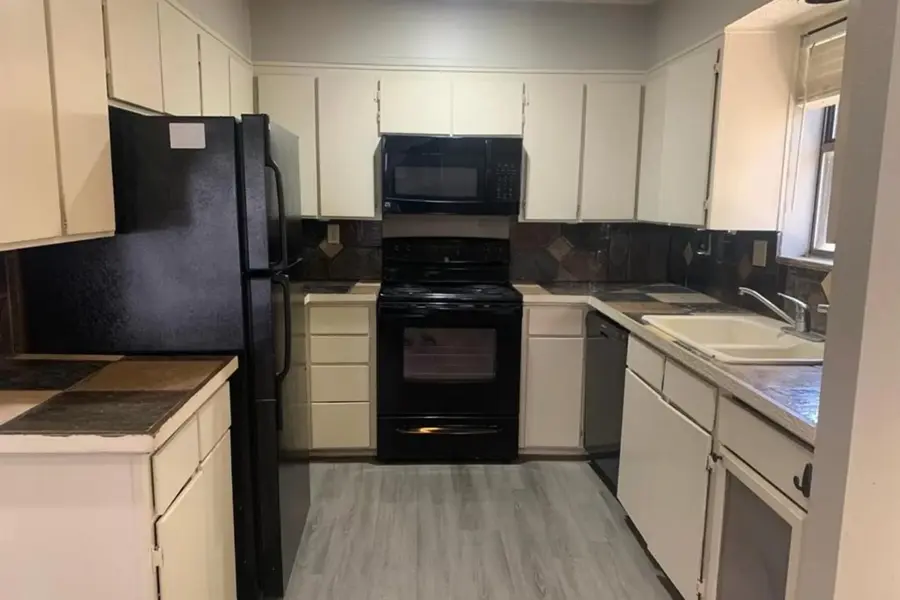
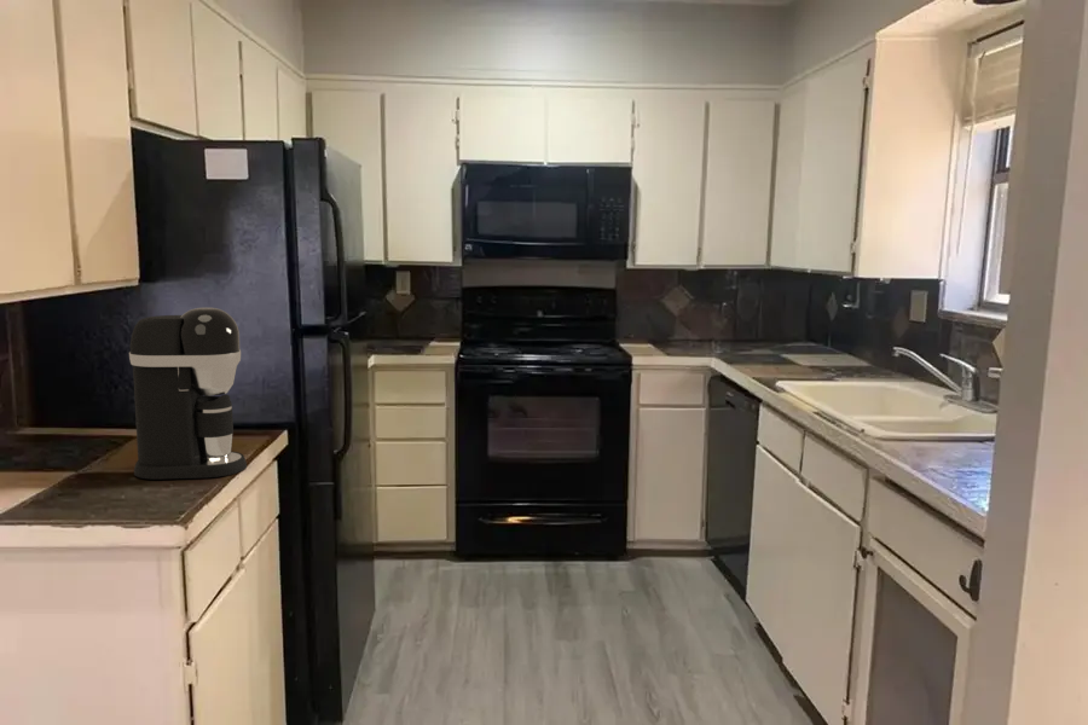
+ coffee maker (187, 389)
